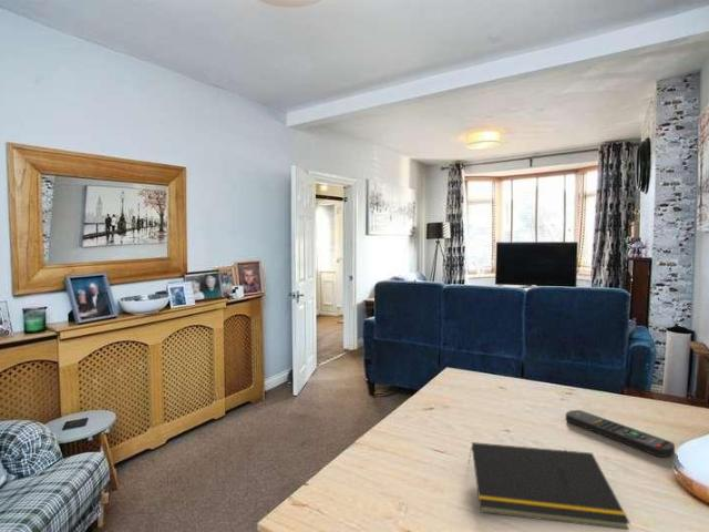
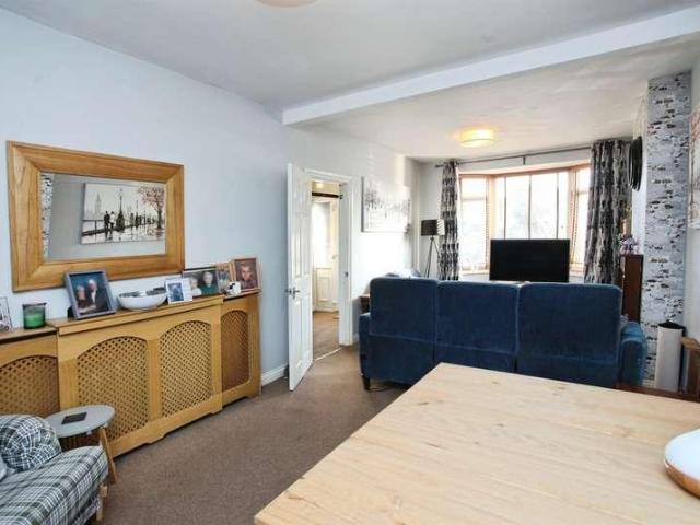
- notepad (540, 480)
- remote control (615, 430)
